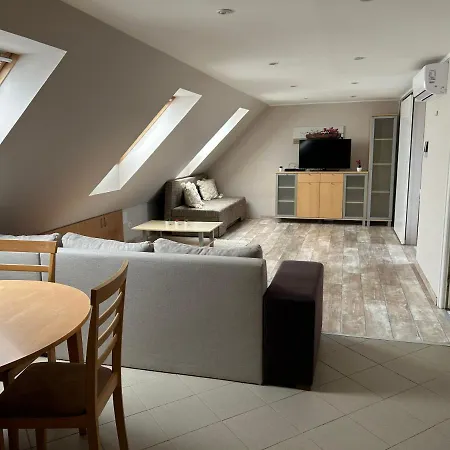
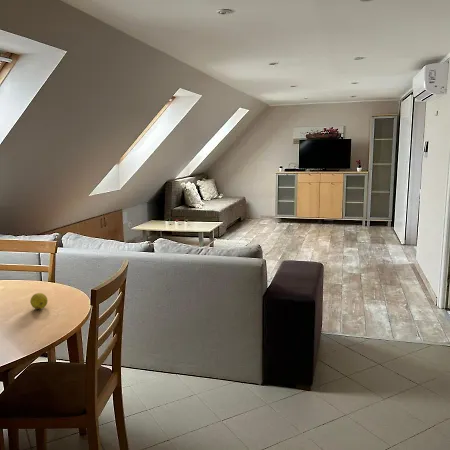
+ fruit (38, 300)
